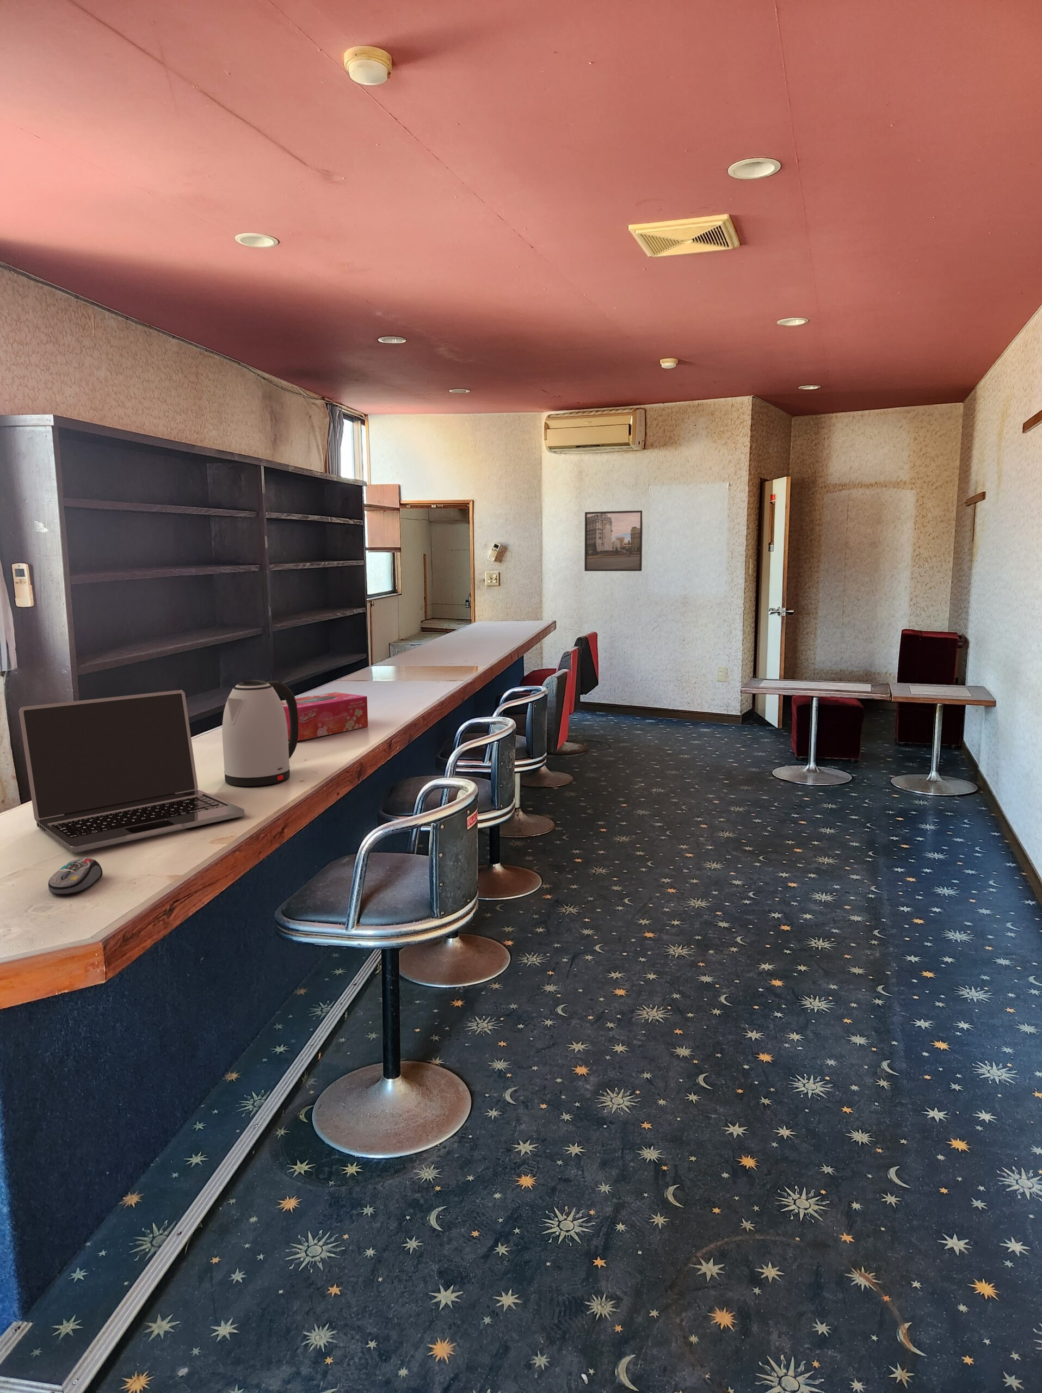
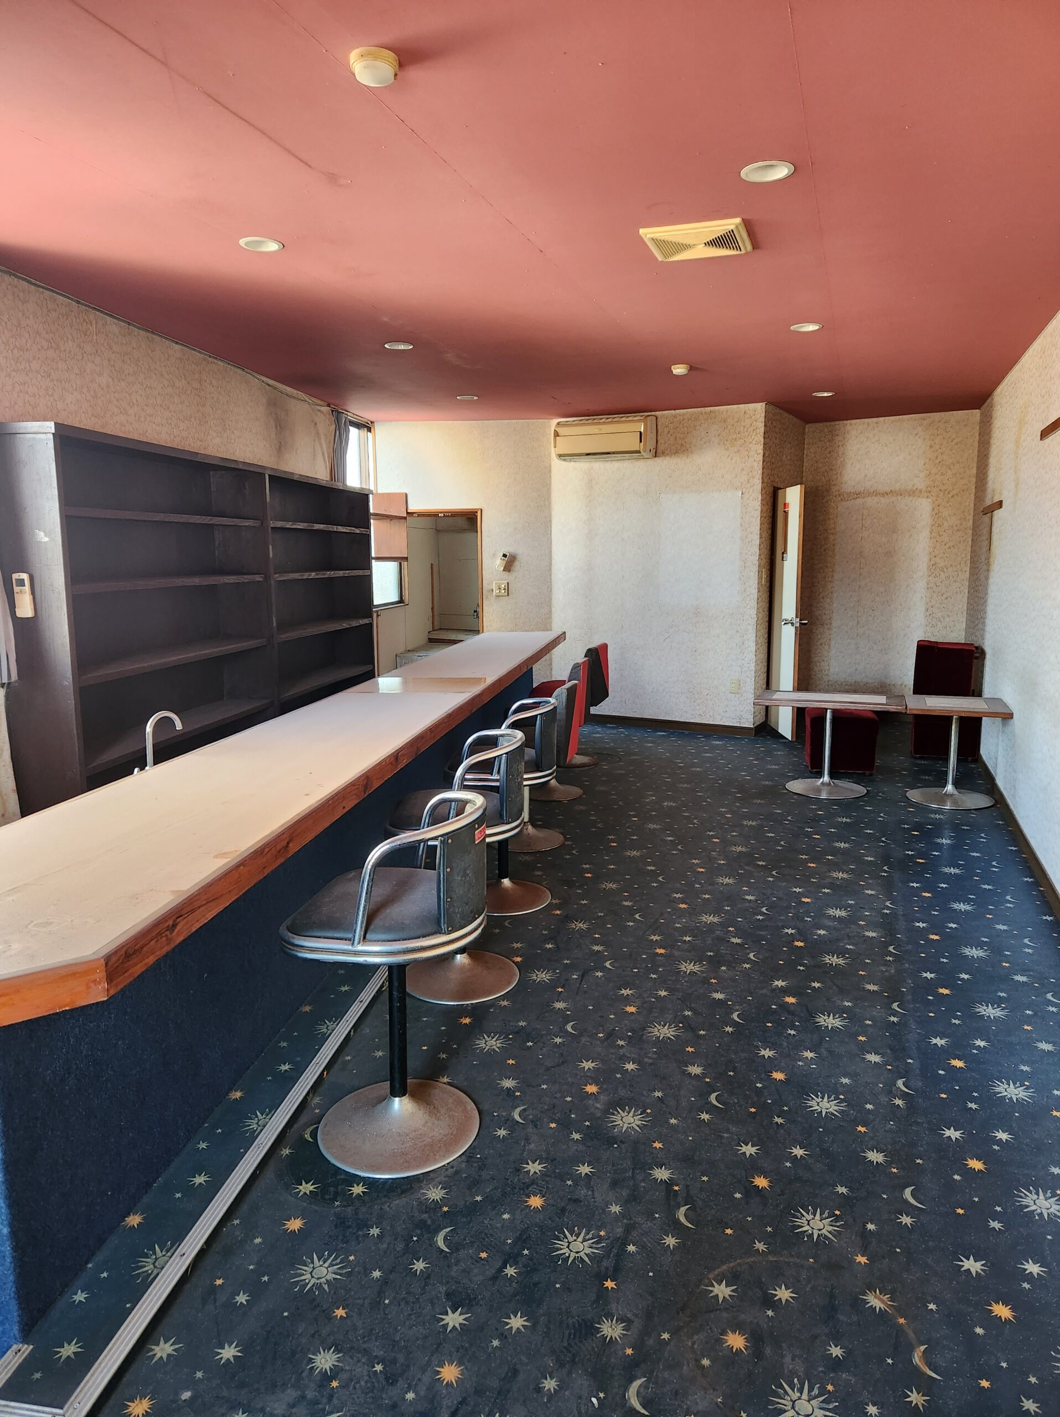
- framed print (613, 541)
- computer mouse (76, 873)
- kettle (264, 728)
- tissue box (316, 715)
- laptop (135, 763)
